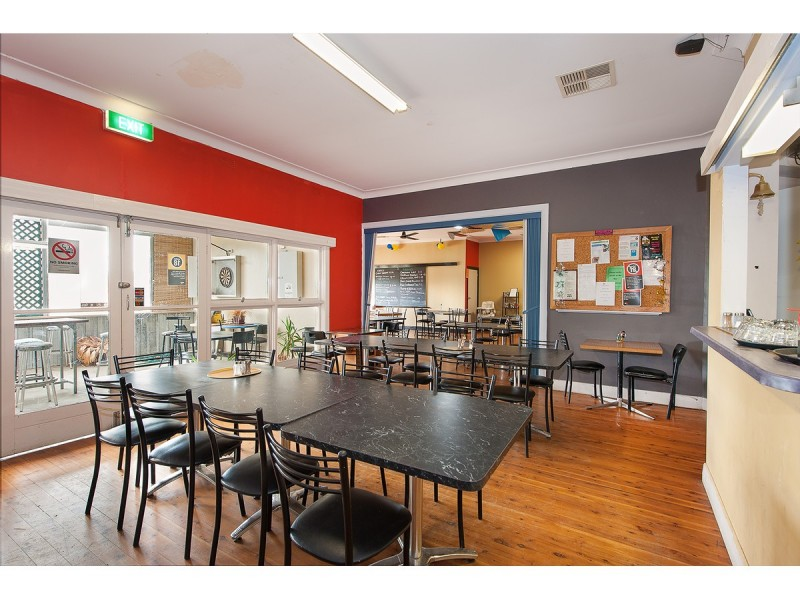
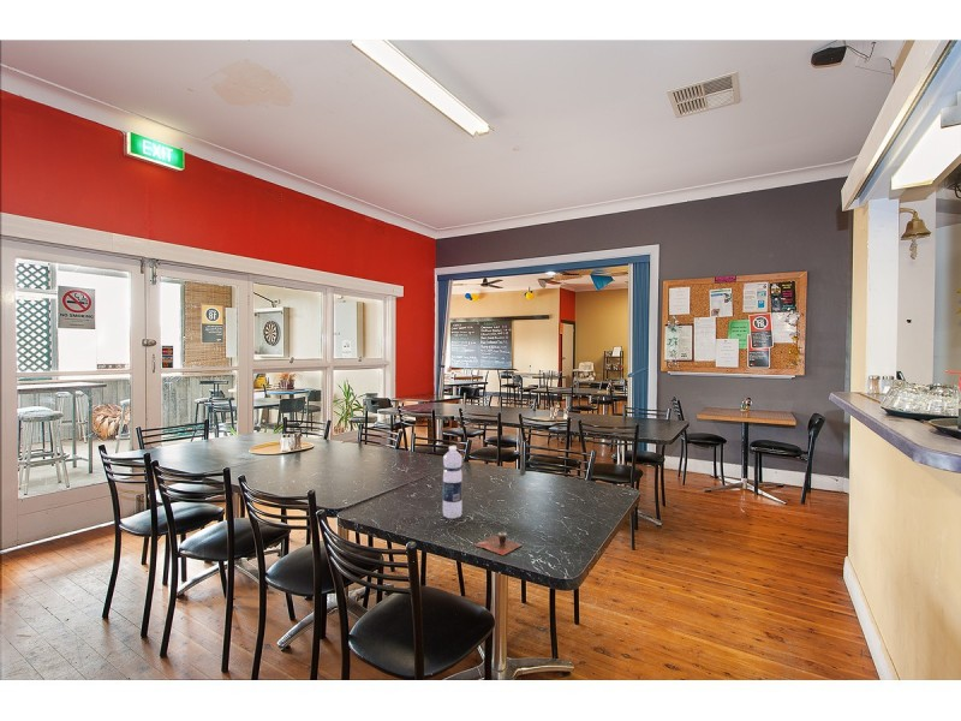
+ water bottle (452, 481)
+ cup (497, 538)
